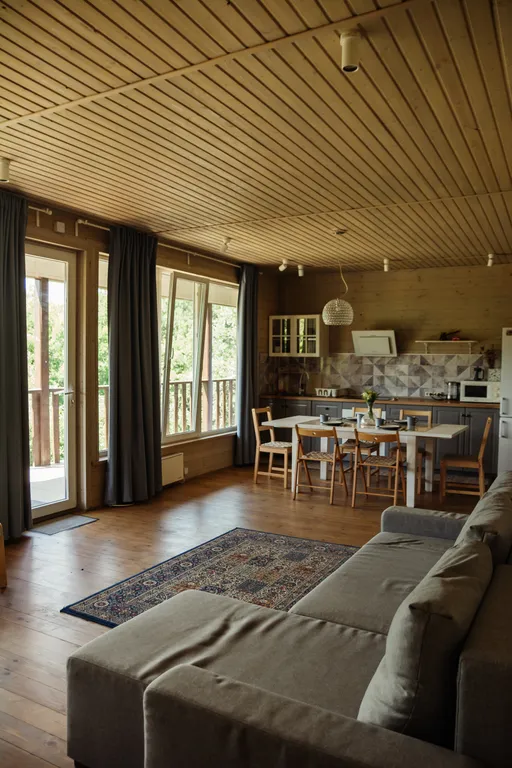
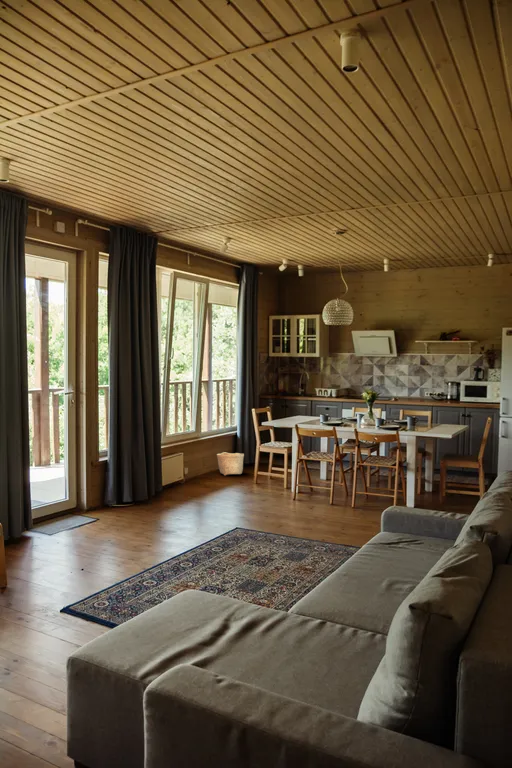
+ basket (230, 462)
